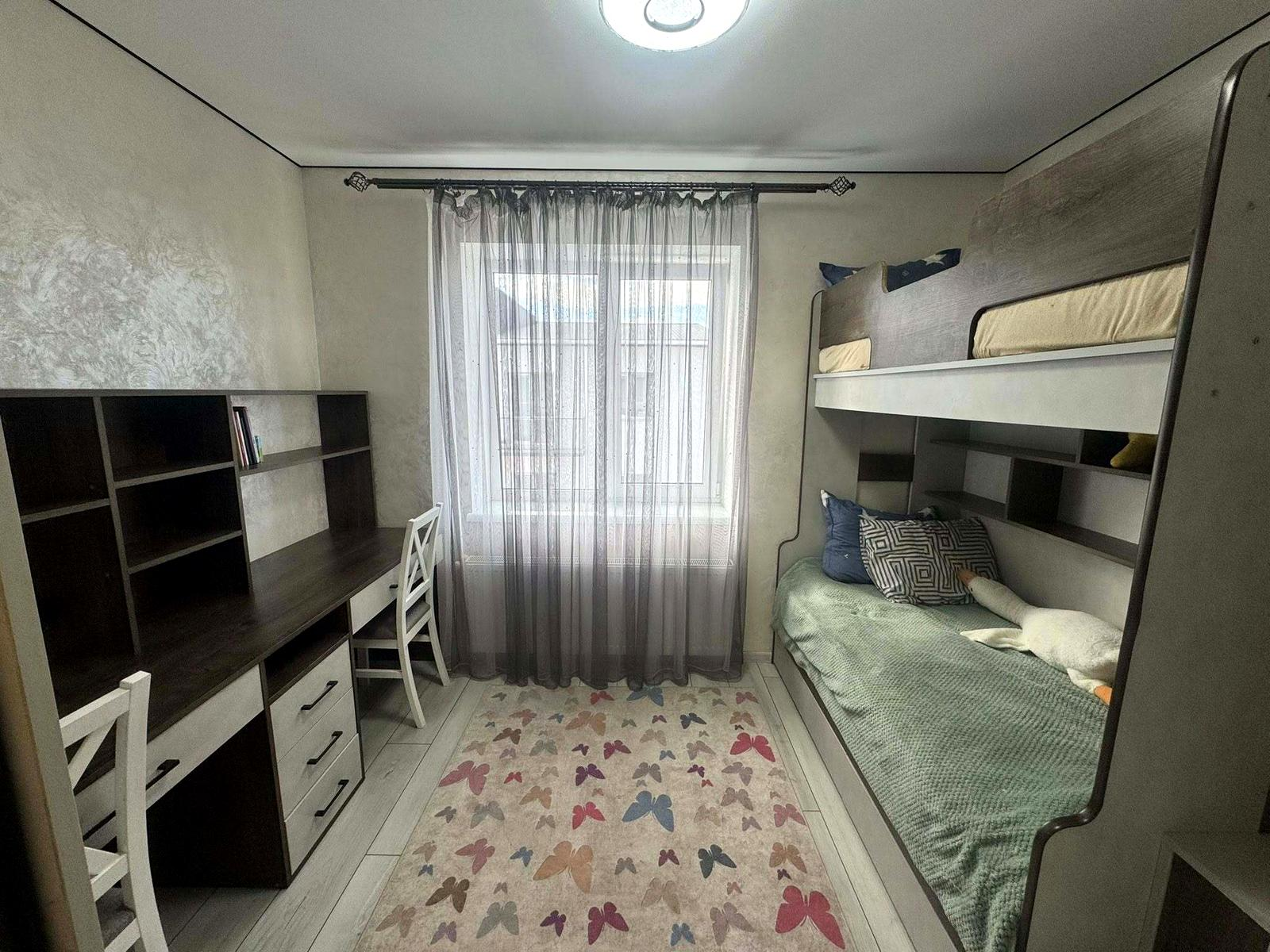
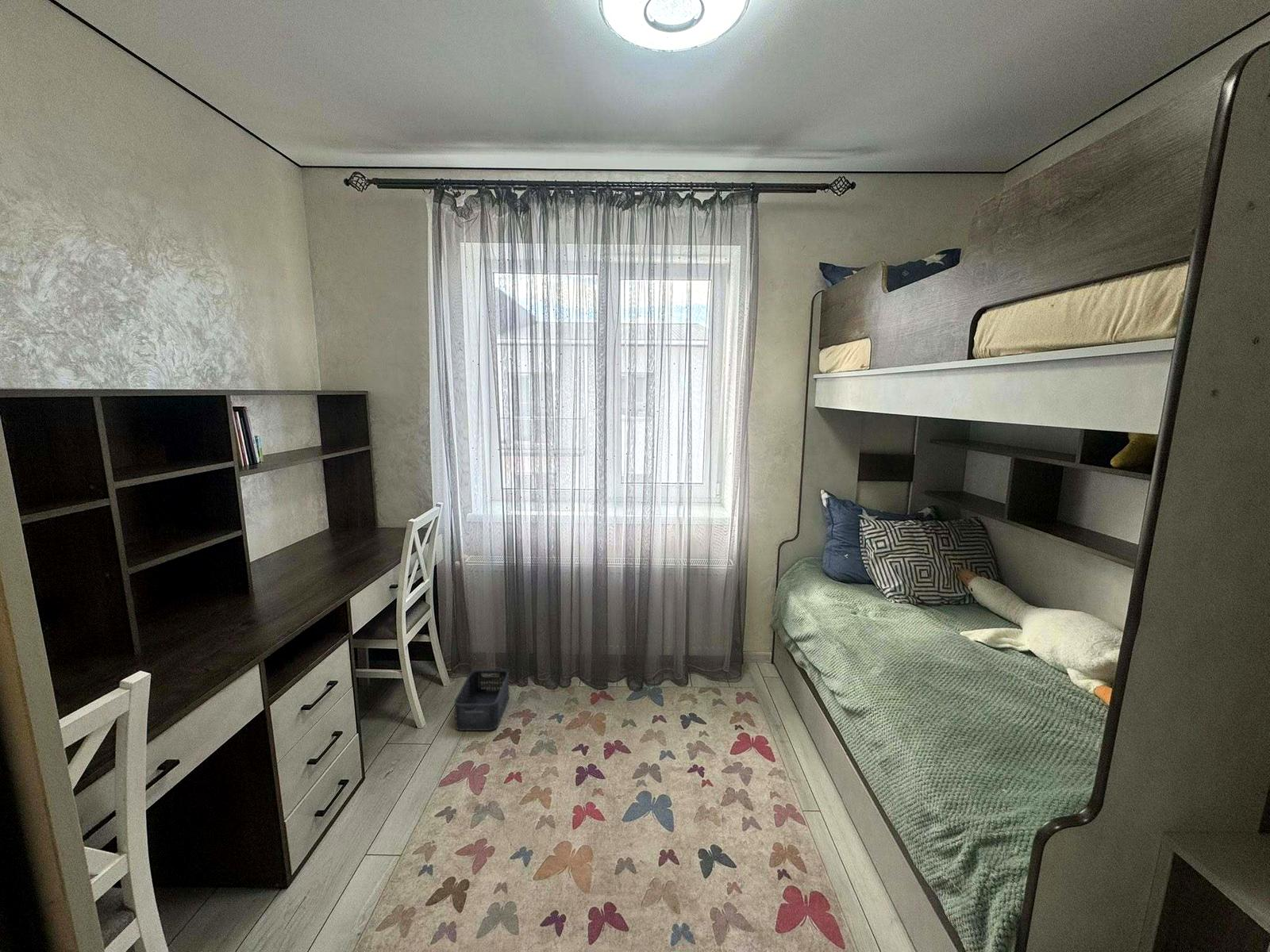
+ storage bin (483, 698)
